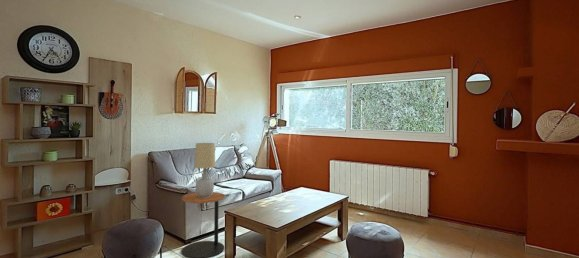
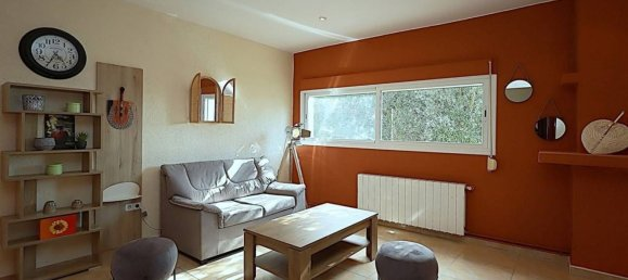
- table lamp (205, 169)
- side table (214, 222)
